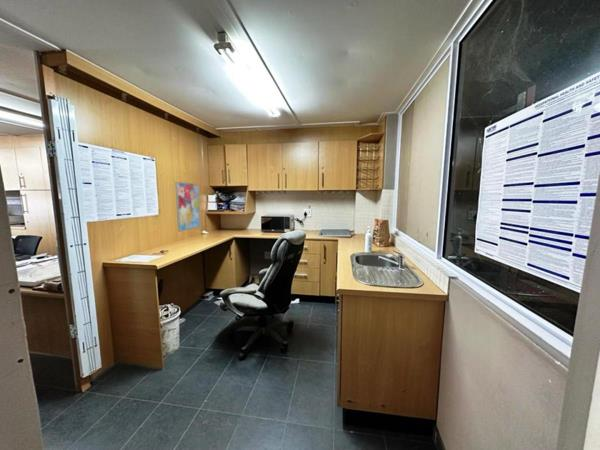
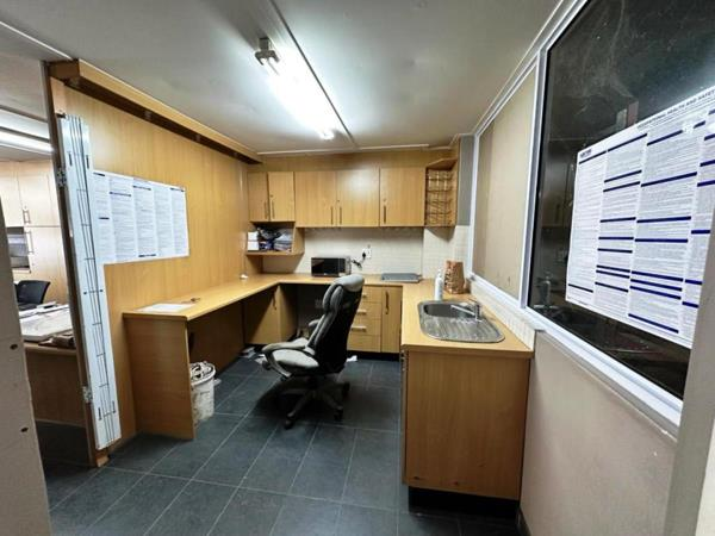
- wall art (188, 206)
